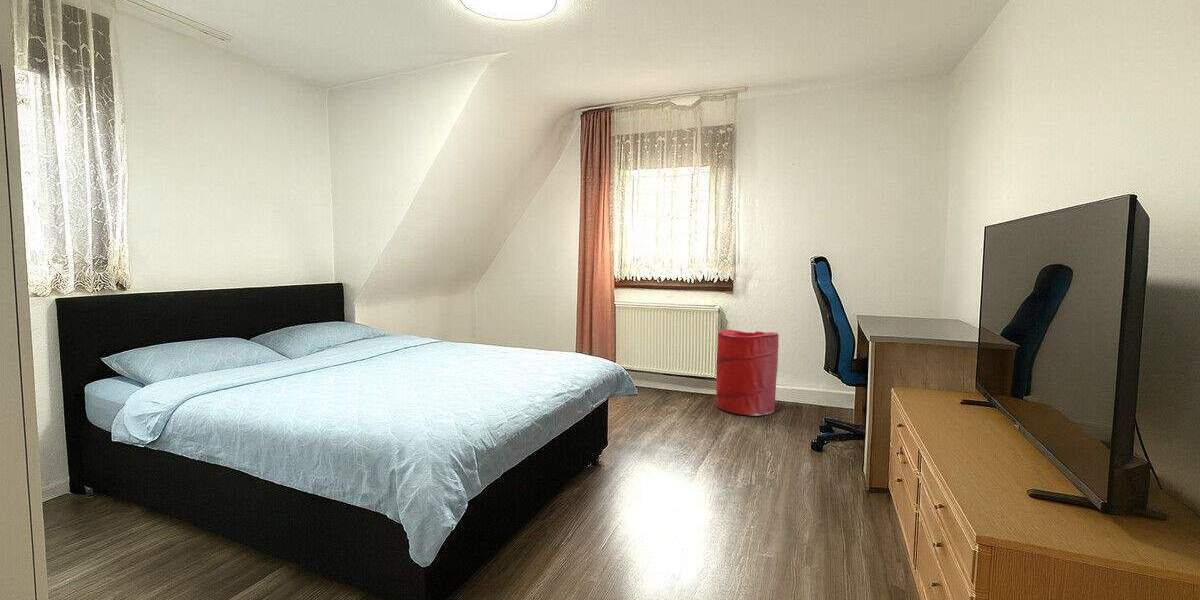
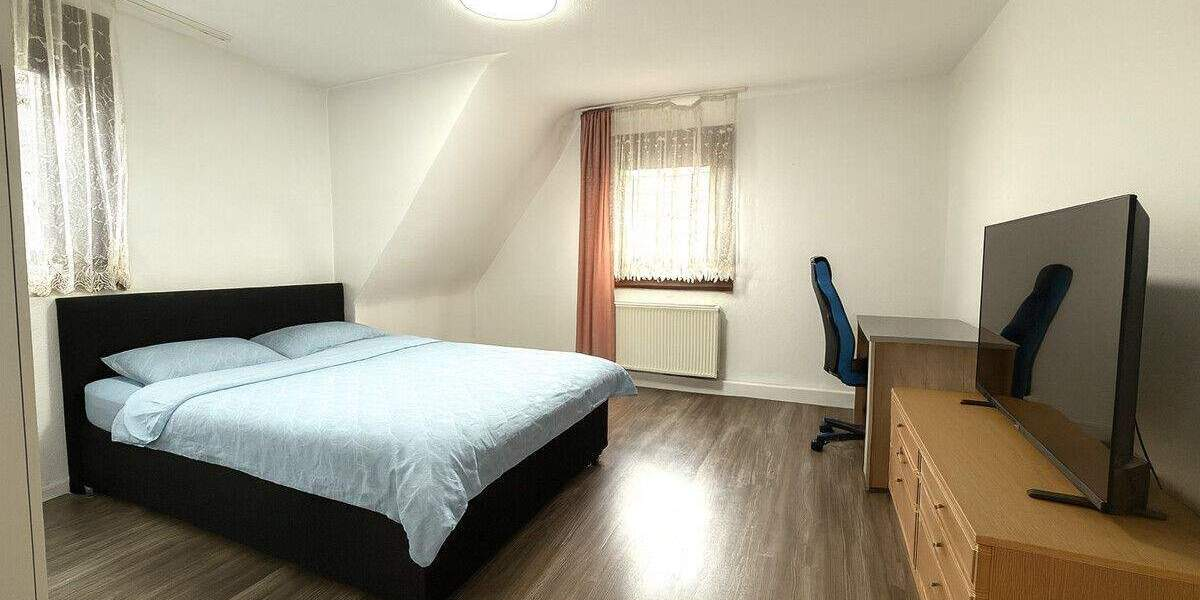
- laundry hamper (746, 368)
